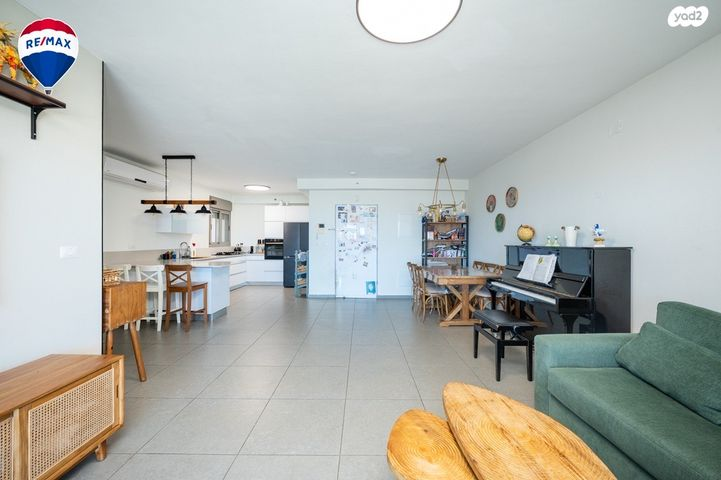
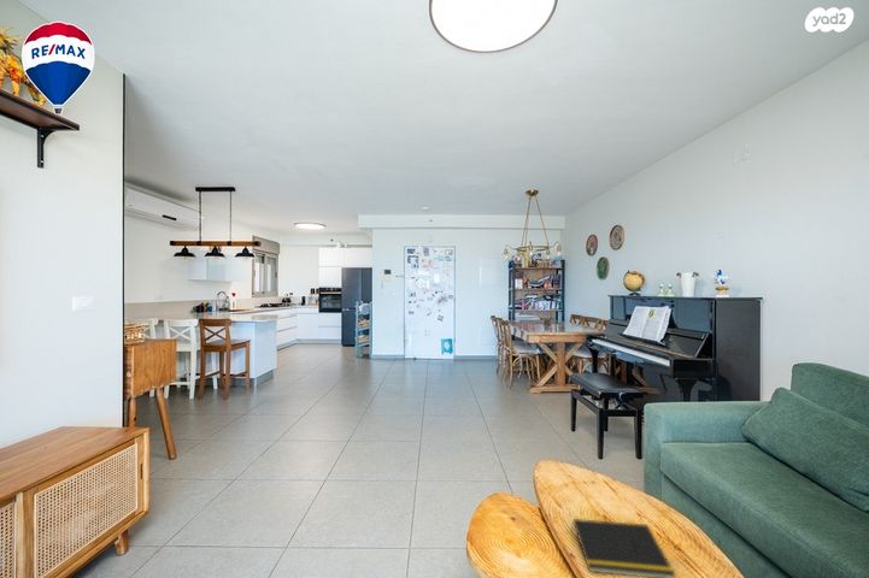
+ notepad (620, 547)
